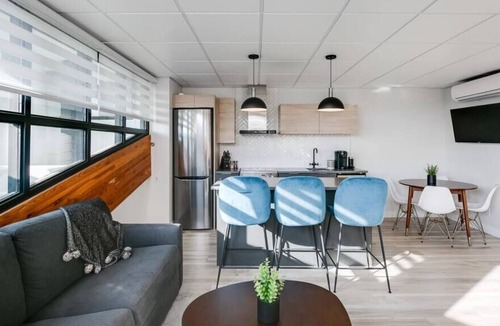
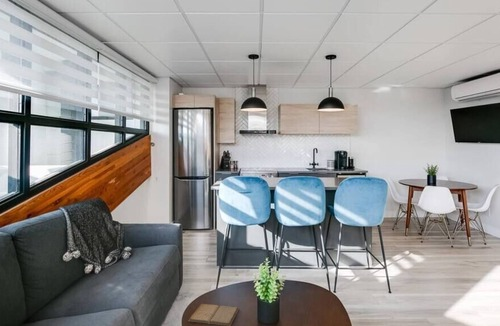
+ book (214, 313)
